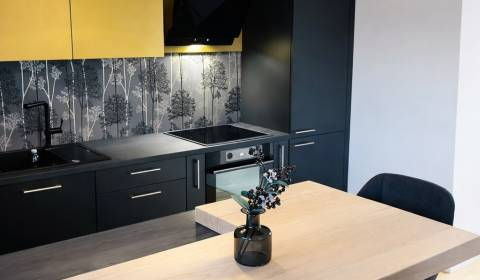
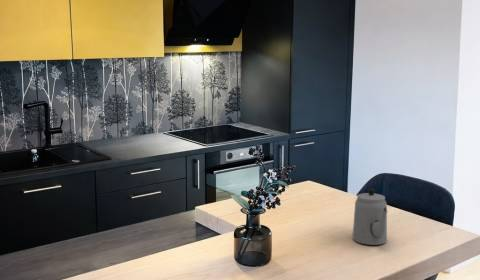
+ teapot (371, 215)
